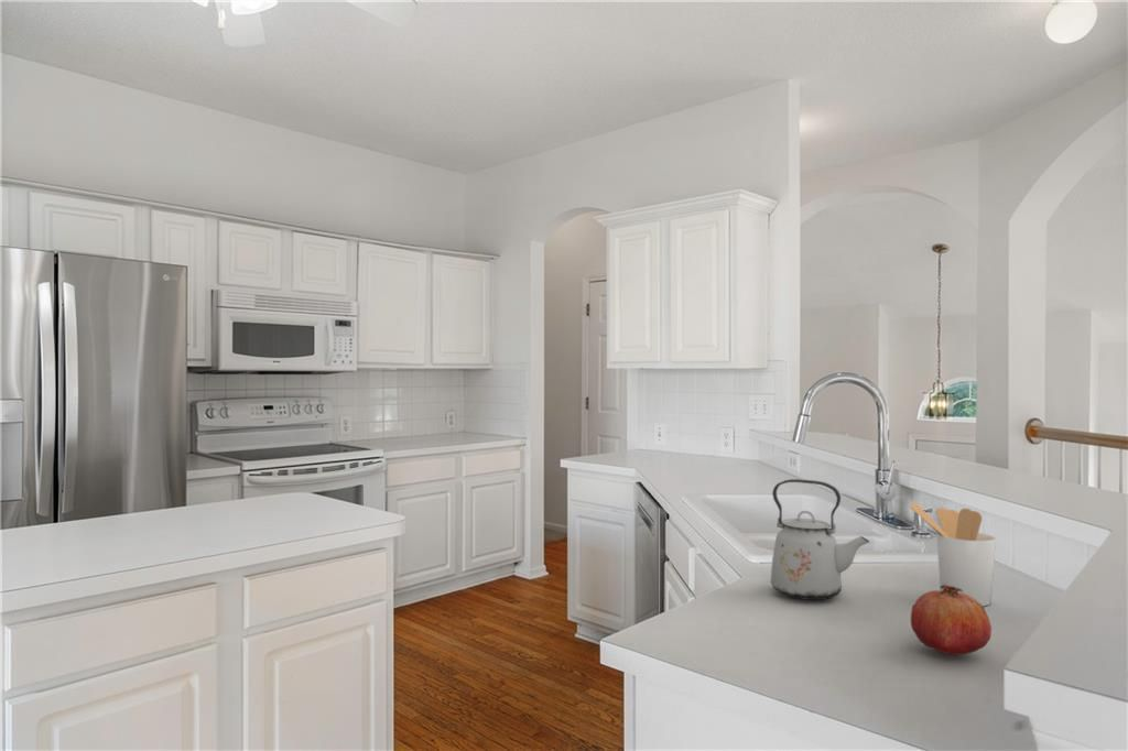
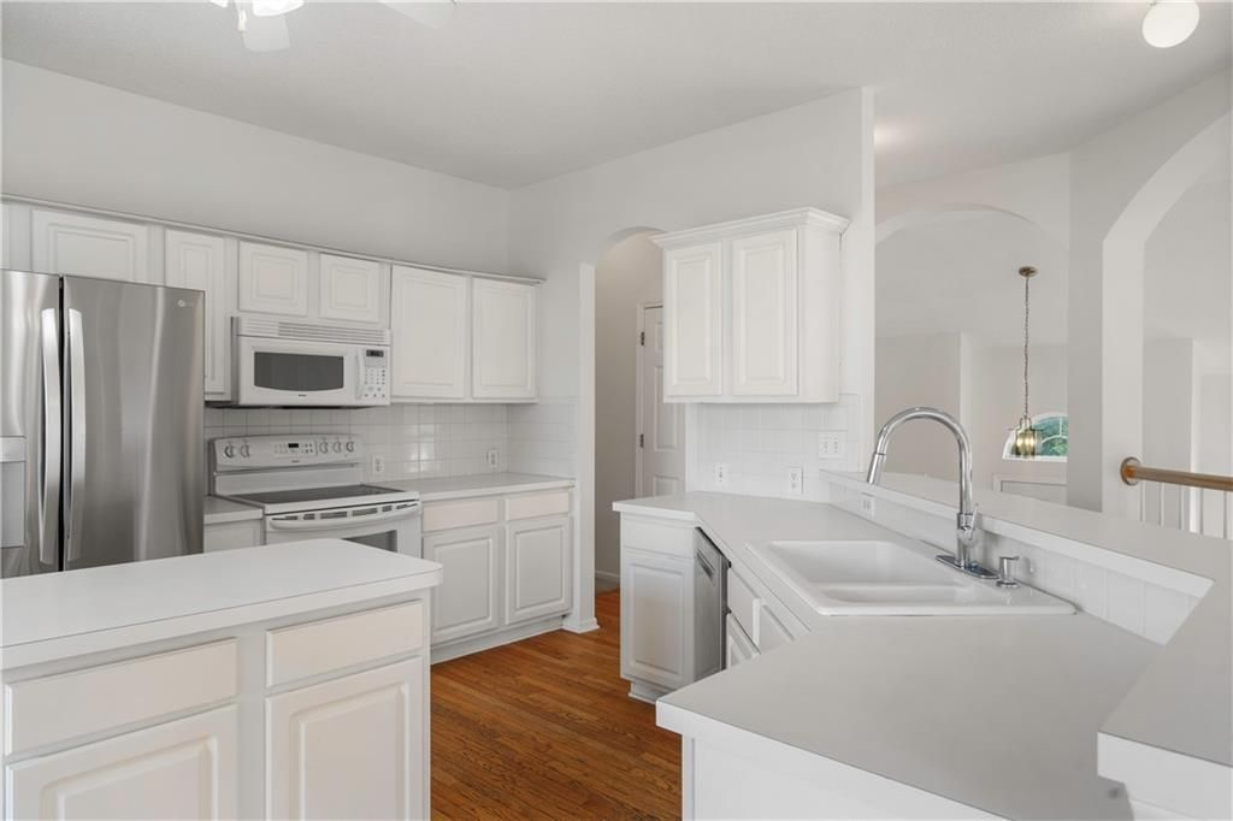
- utensil holder (950, 549)
- kettle (818, 538)
- fruit (950, 620)
